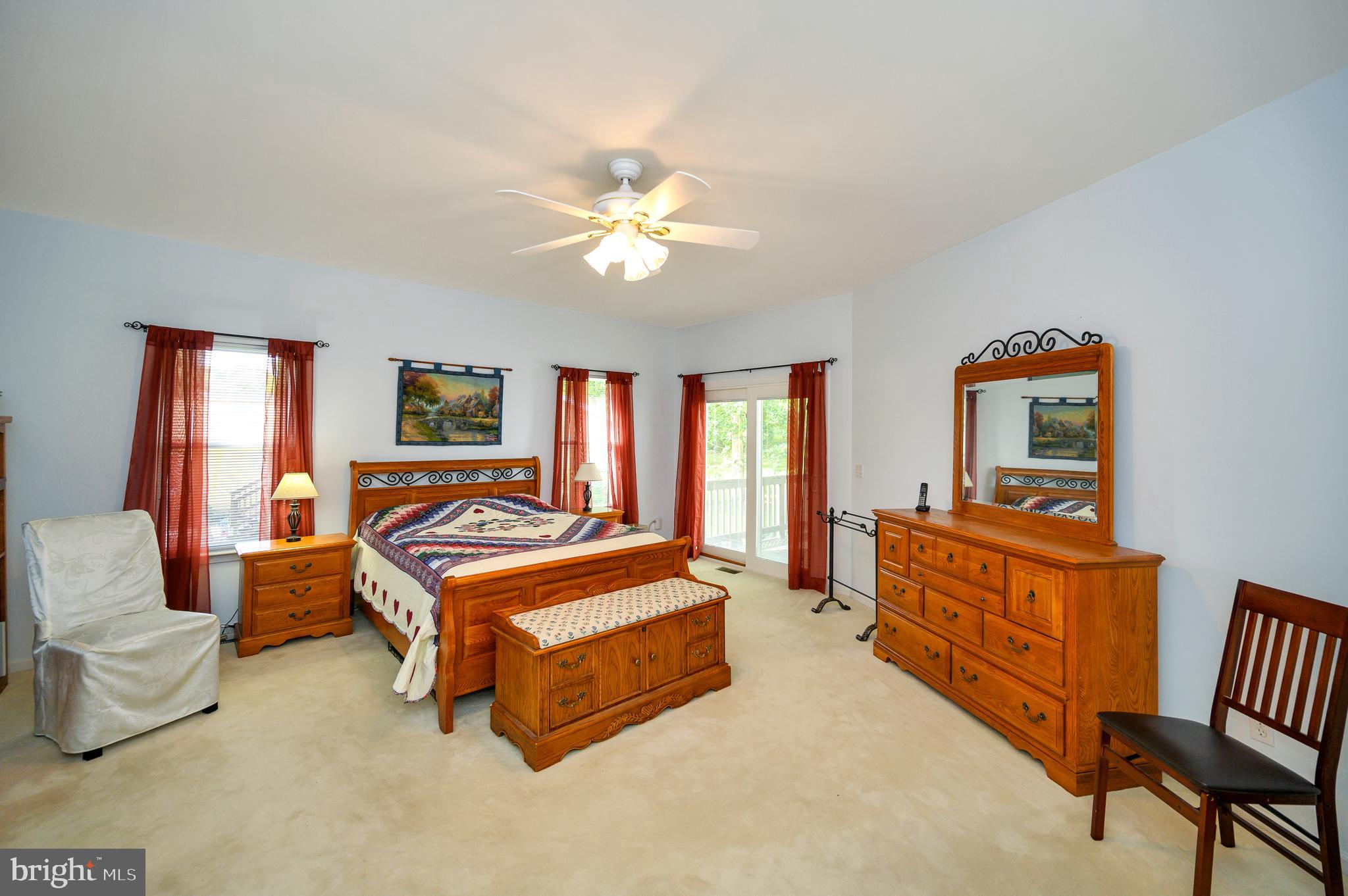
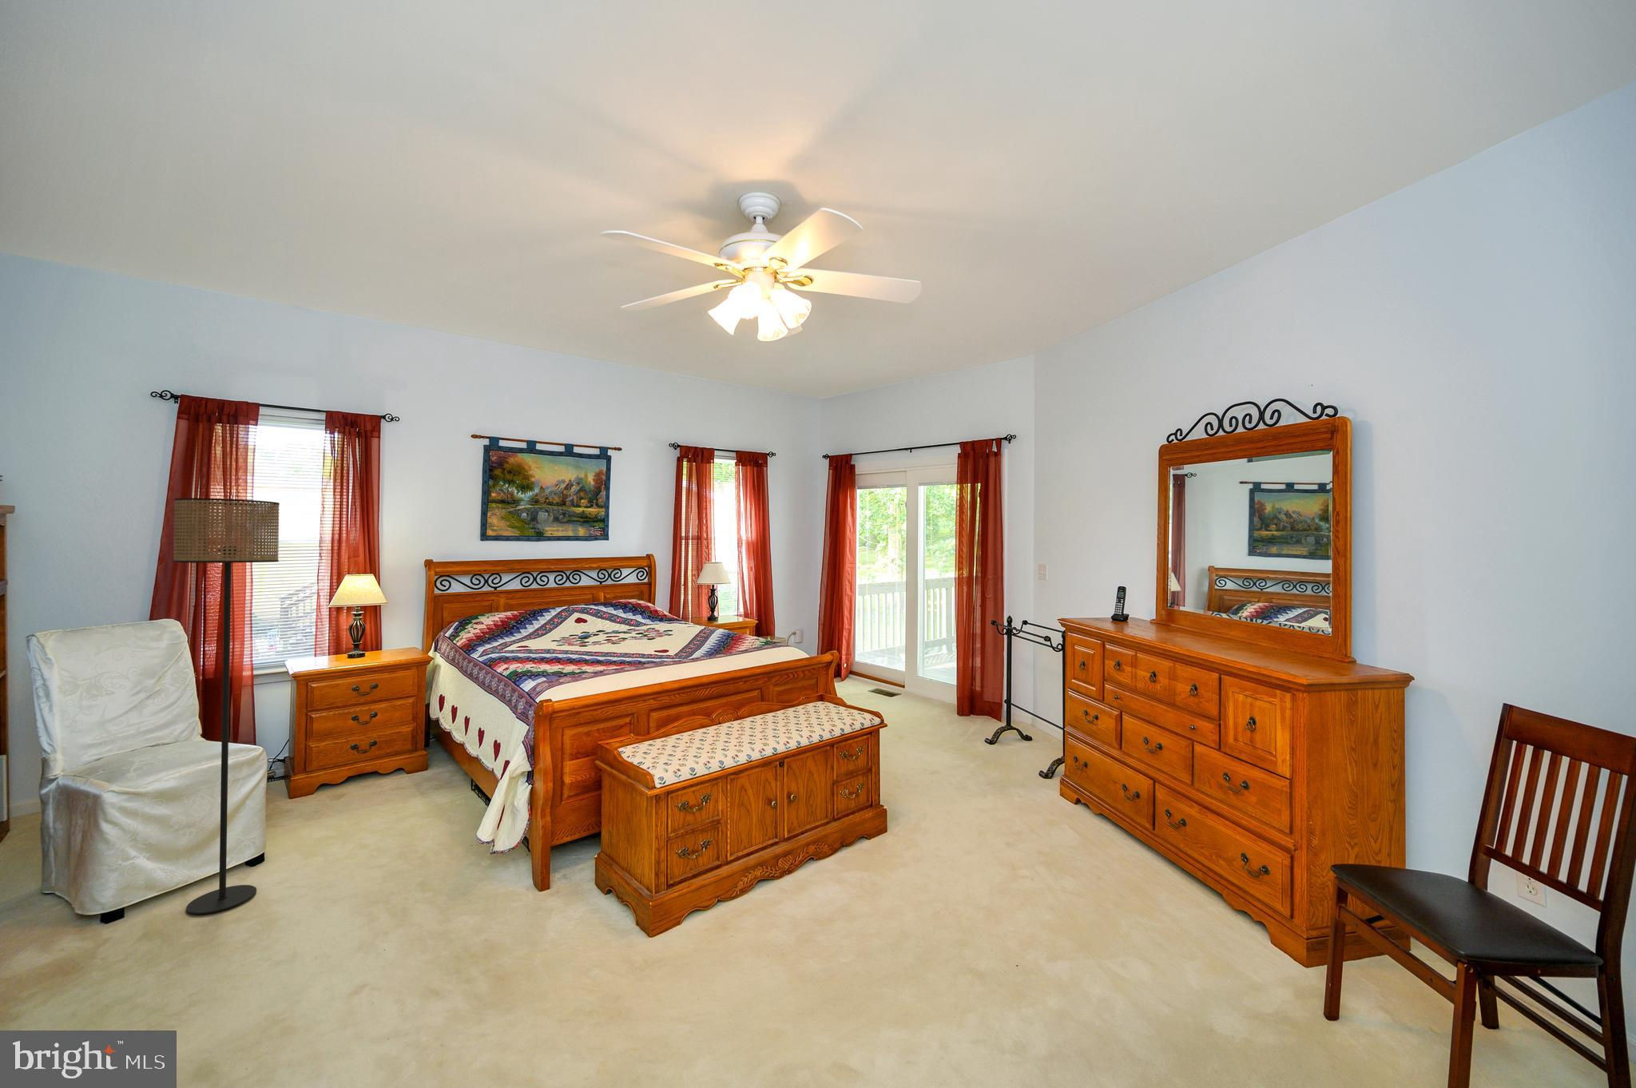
+ floor lamp (226, 699)
